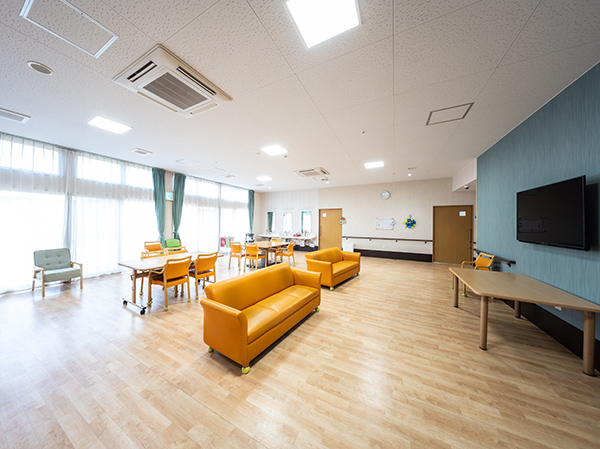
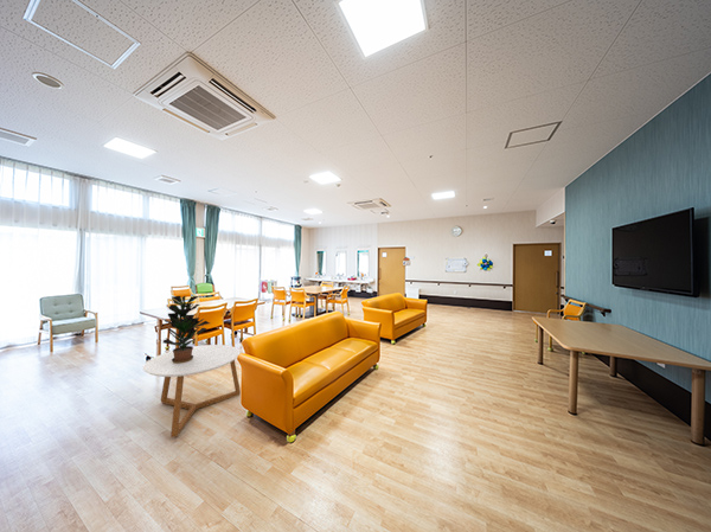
+ coffee table (194, 373)
+ potted plant (187, 327)
